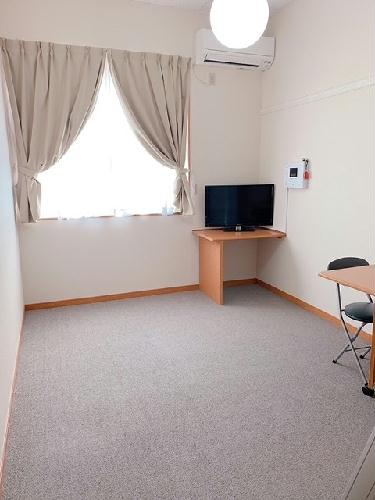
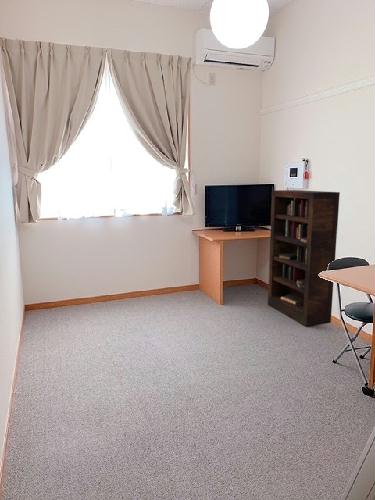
+ bookcase (300, 253)
